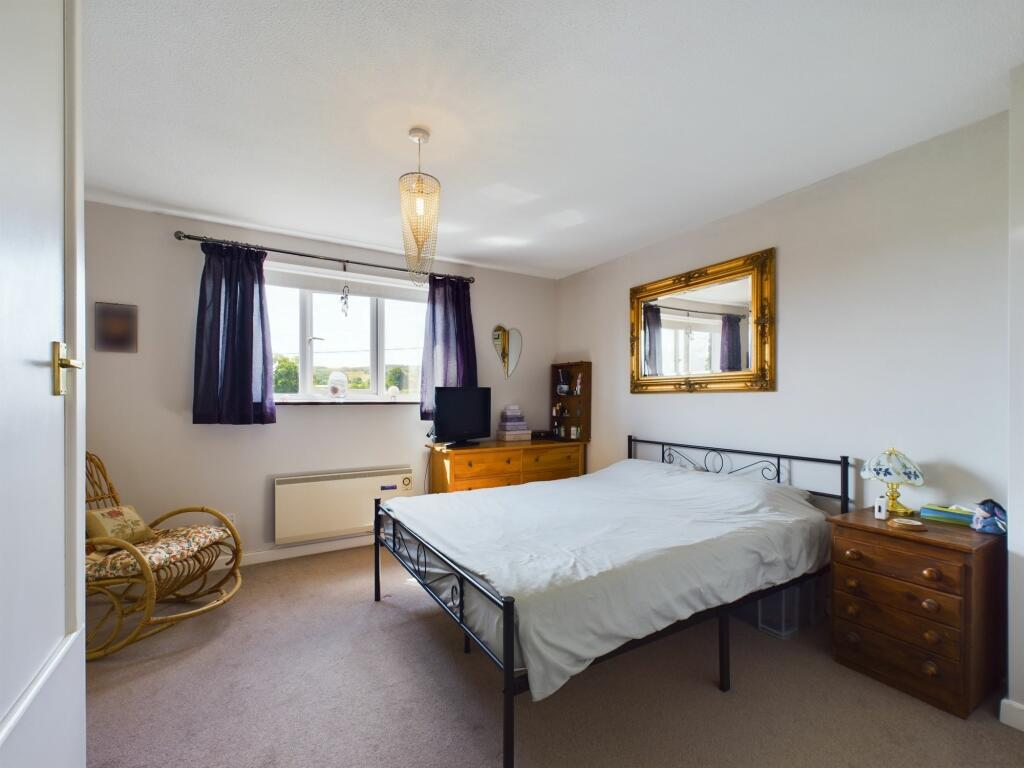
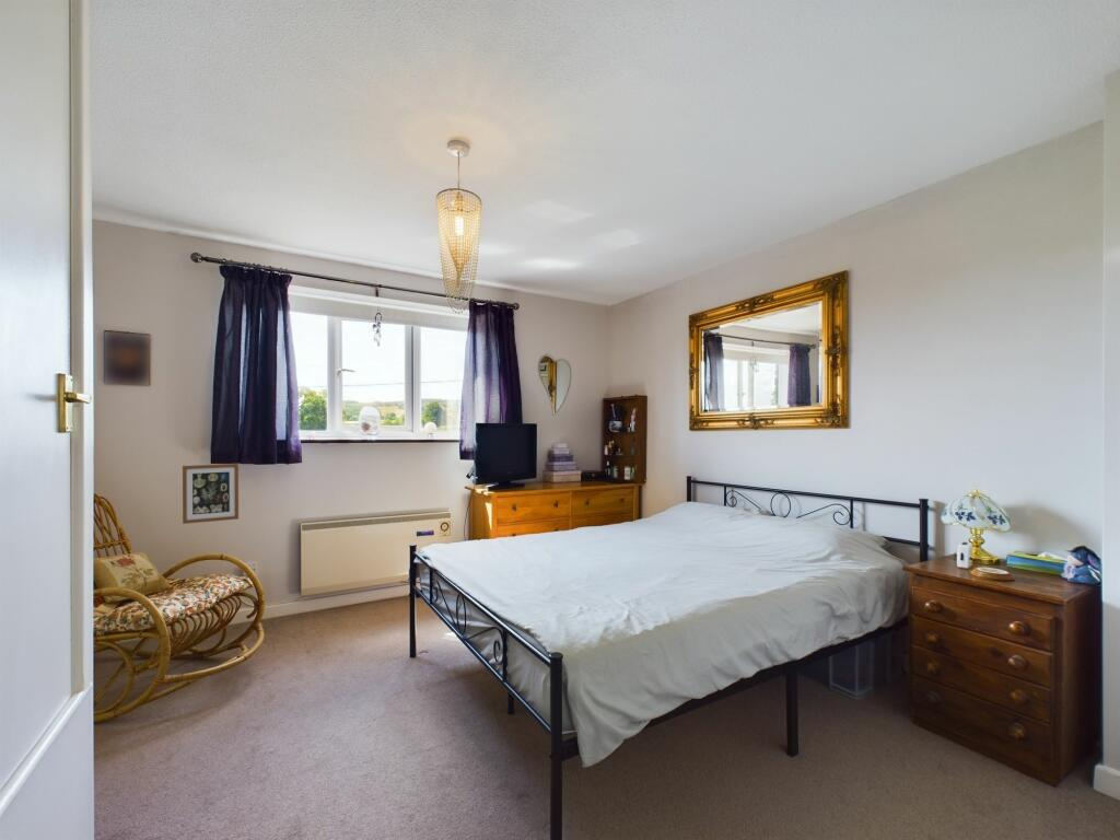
+ wall art (211, 492)
